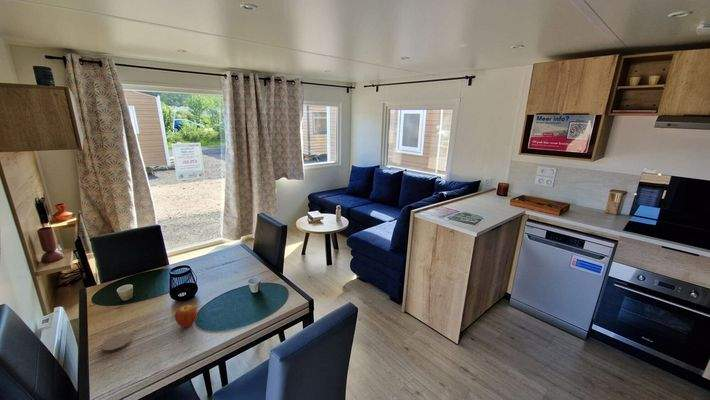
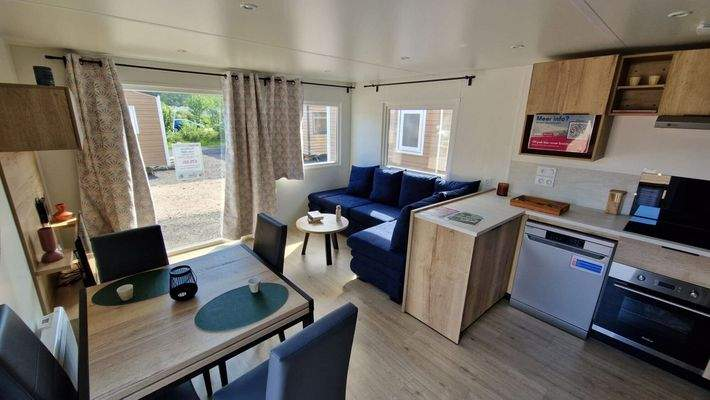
- fruit (186, 315)
- coaster (117, 342)
